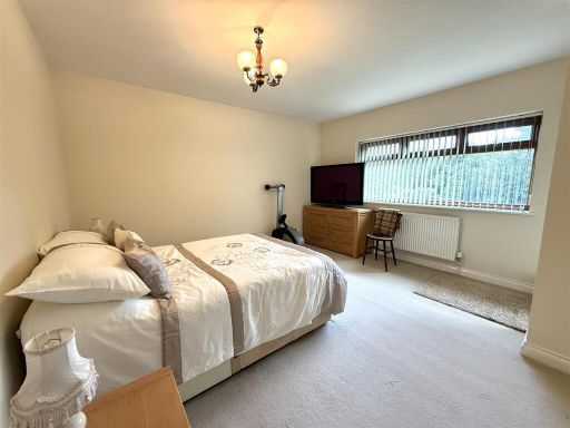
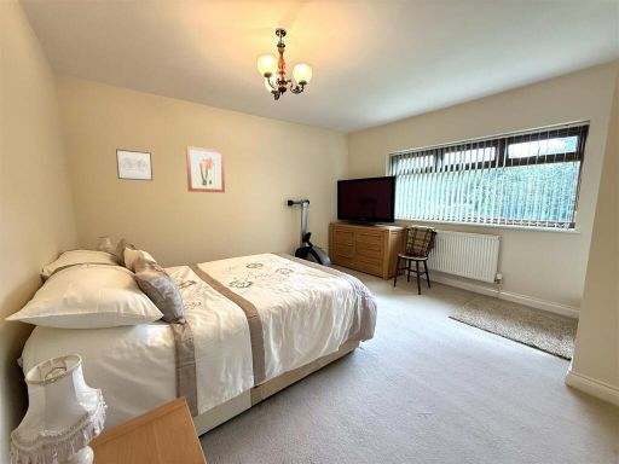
+ wall art (206, 170)
+ wall art (134, 166)
